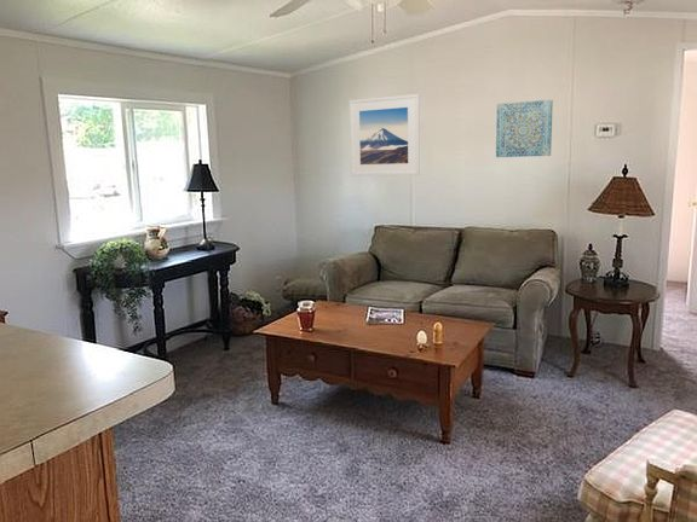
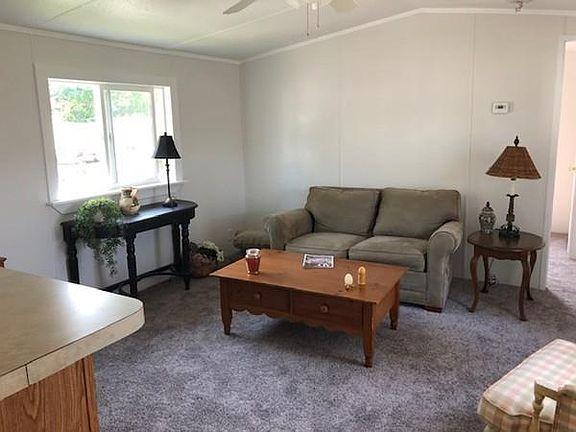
- wall art (523, 129)
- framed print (384, 137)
